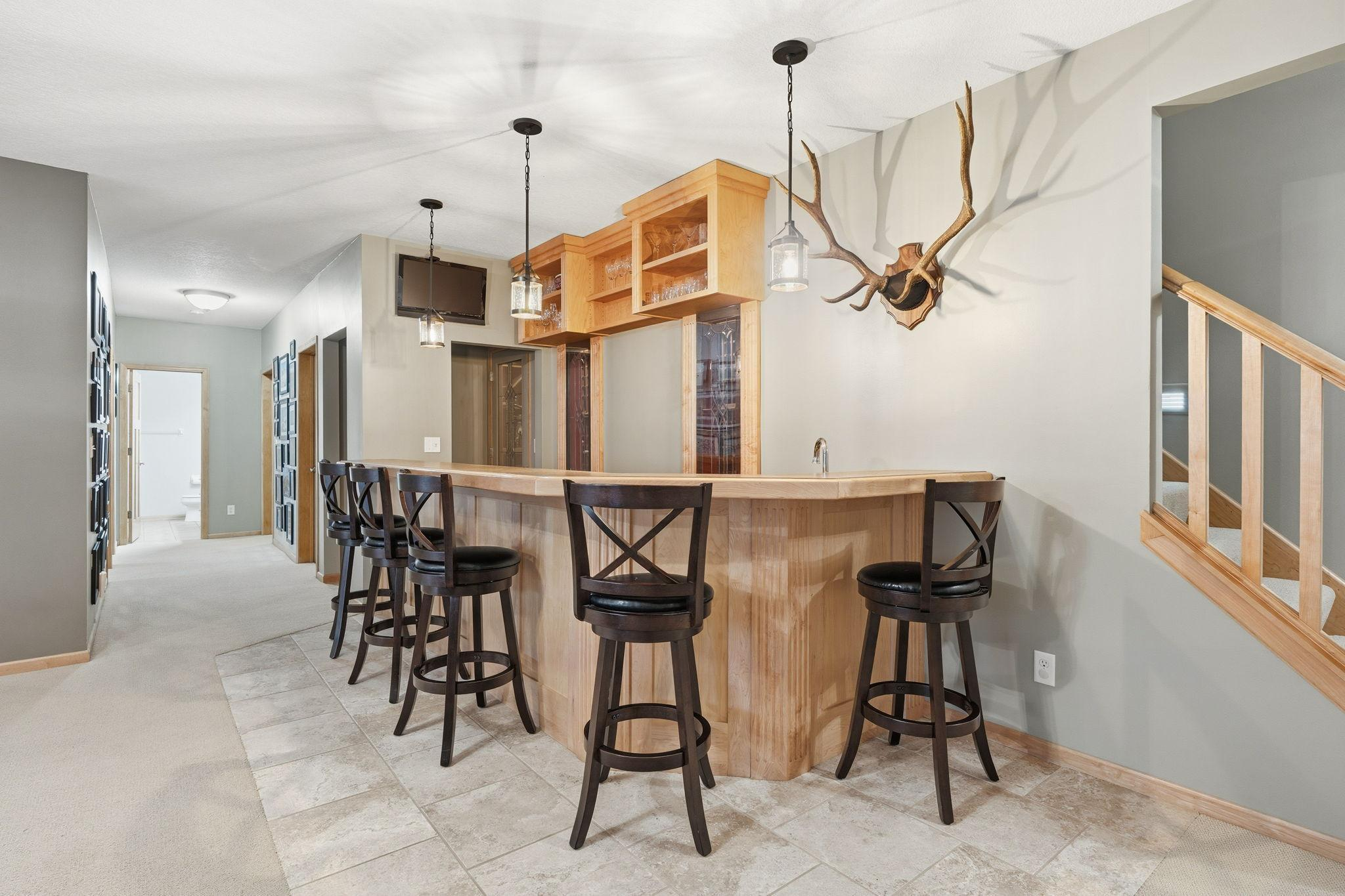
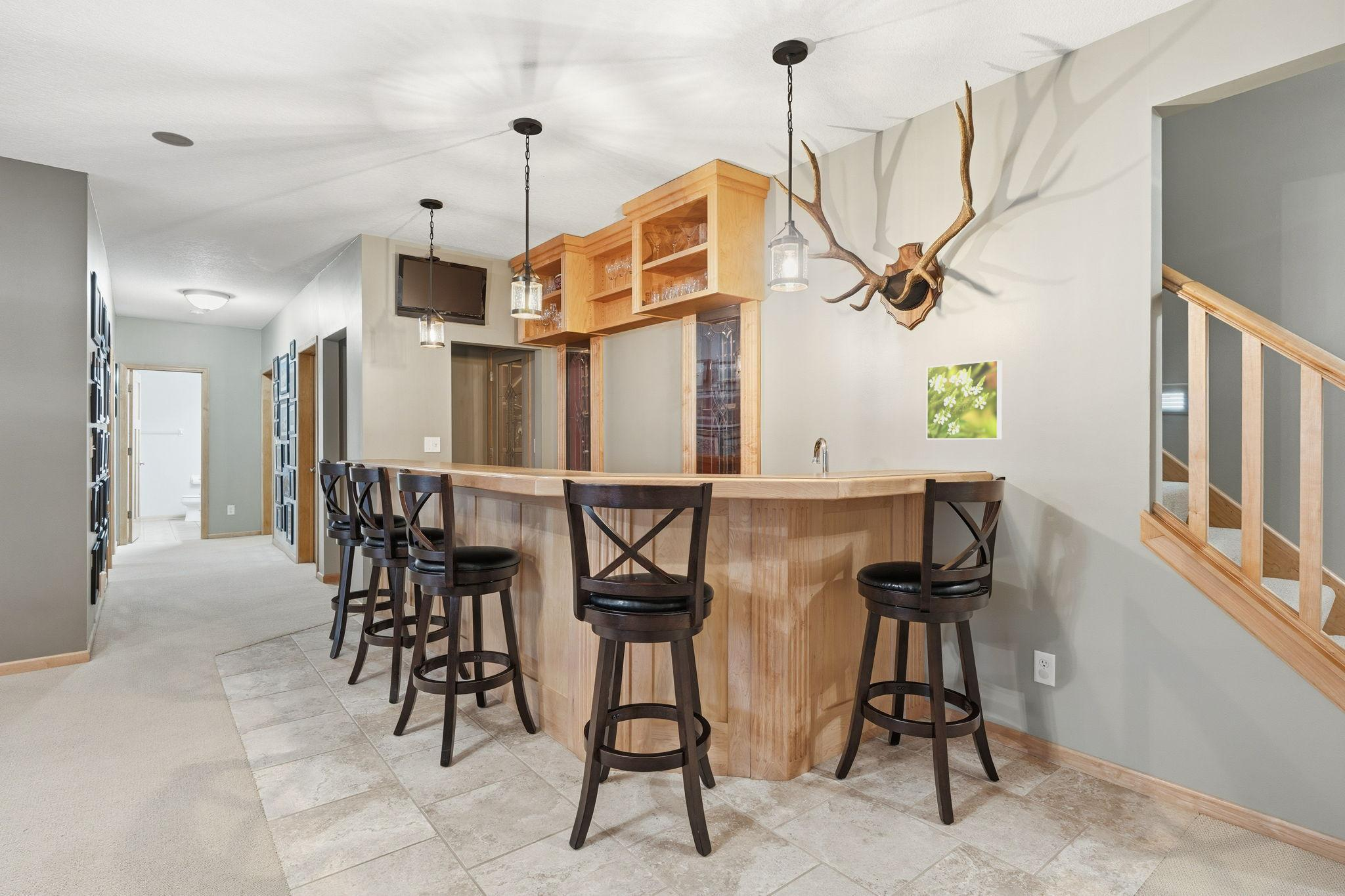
+ recessed light (173, 137)
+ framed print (962, 401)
